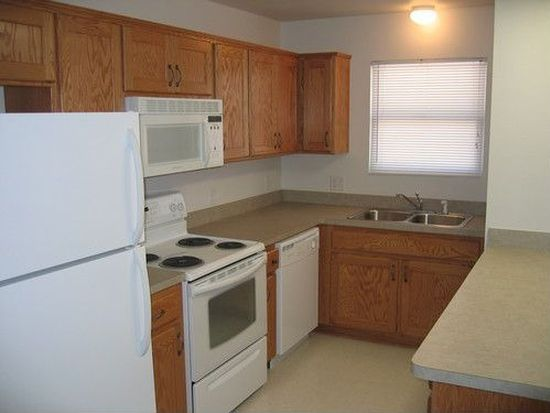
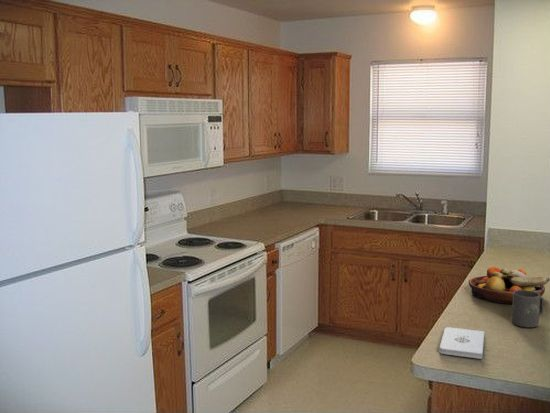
+ fruit bowl (507, 281)
+ mug (529, 308)
+ notepad (462, 341)
